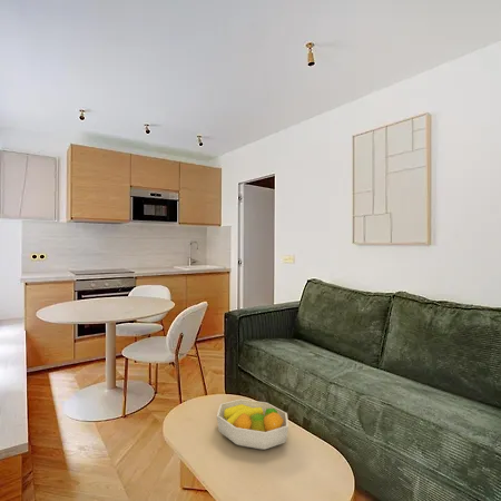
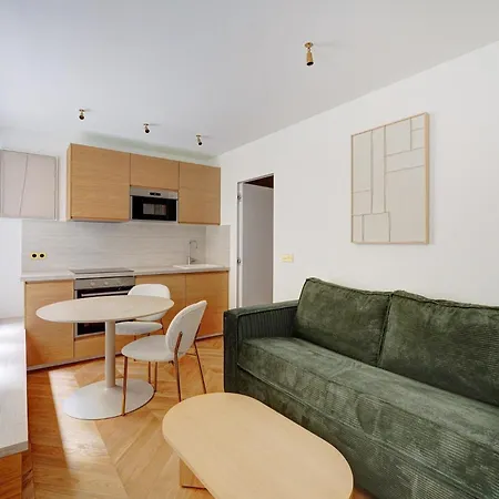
- fruit bowl (252, 420)
